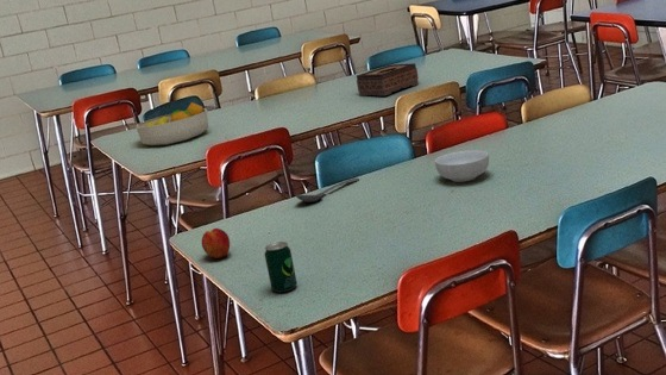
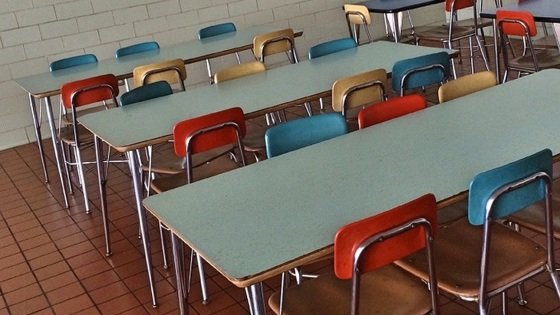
- cereal bowl (463, 167)
- fruit bowl (172, 123)
- beverage can (279, 267)
- stirrer (328, 188)
- tissue box (388, 80)
- peach (216, 243)
